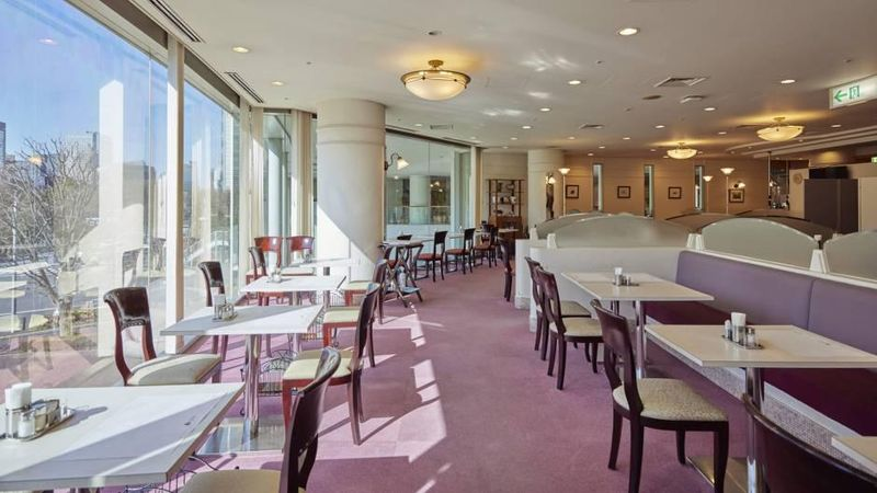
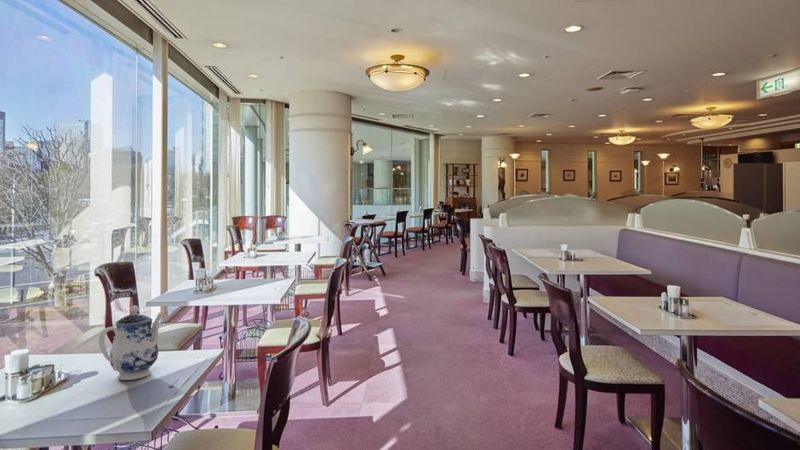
+ teapot (134, 340)
